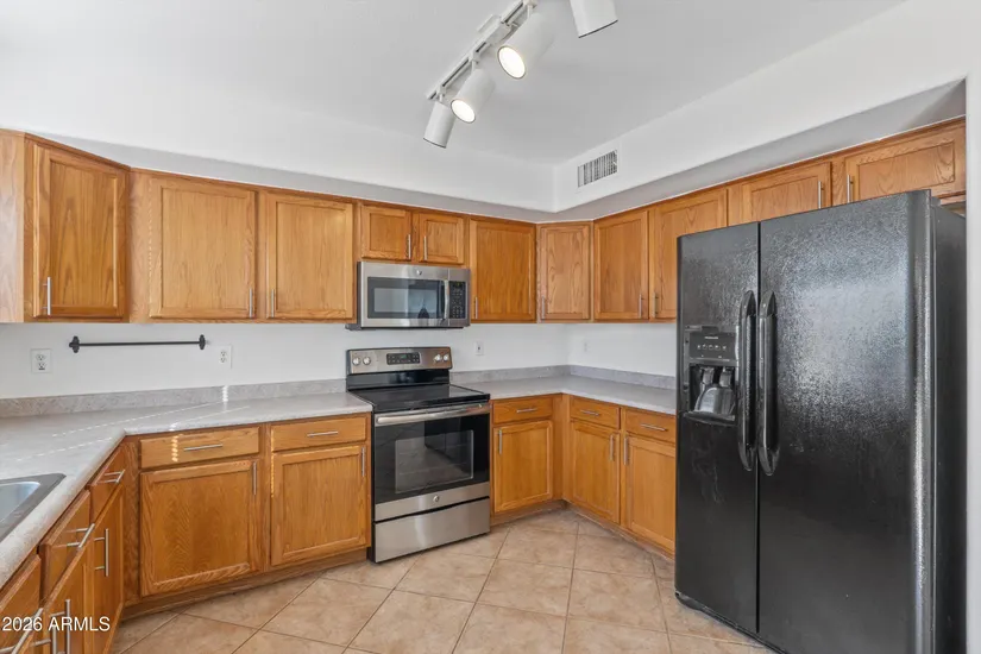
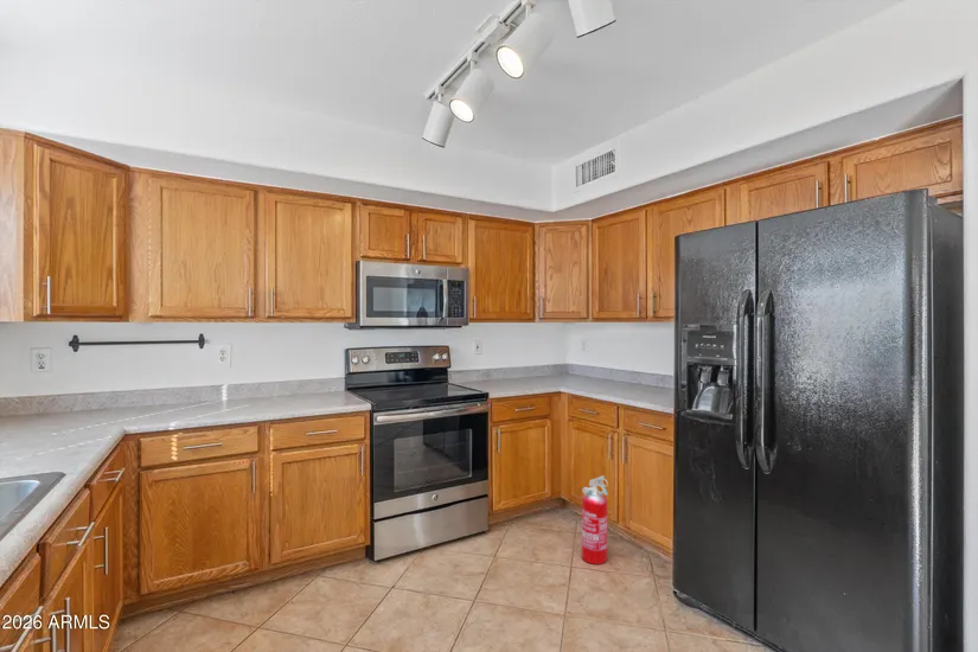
+ fire extinguisher (596, 516)
